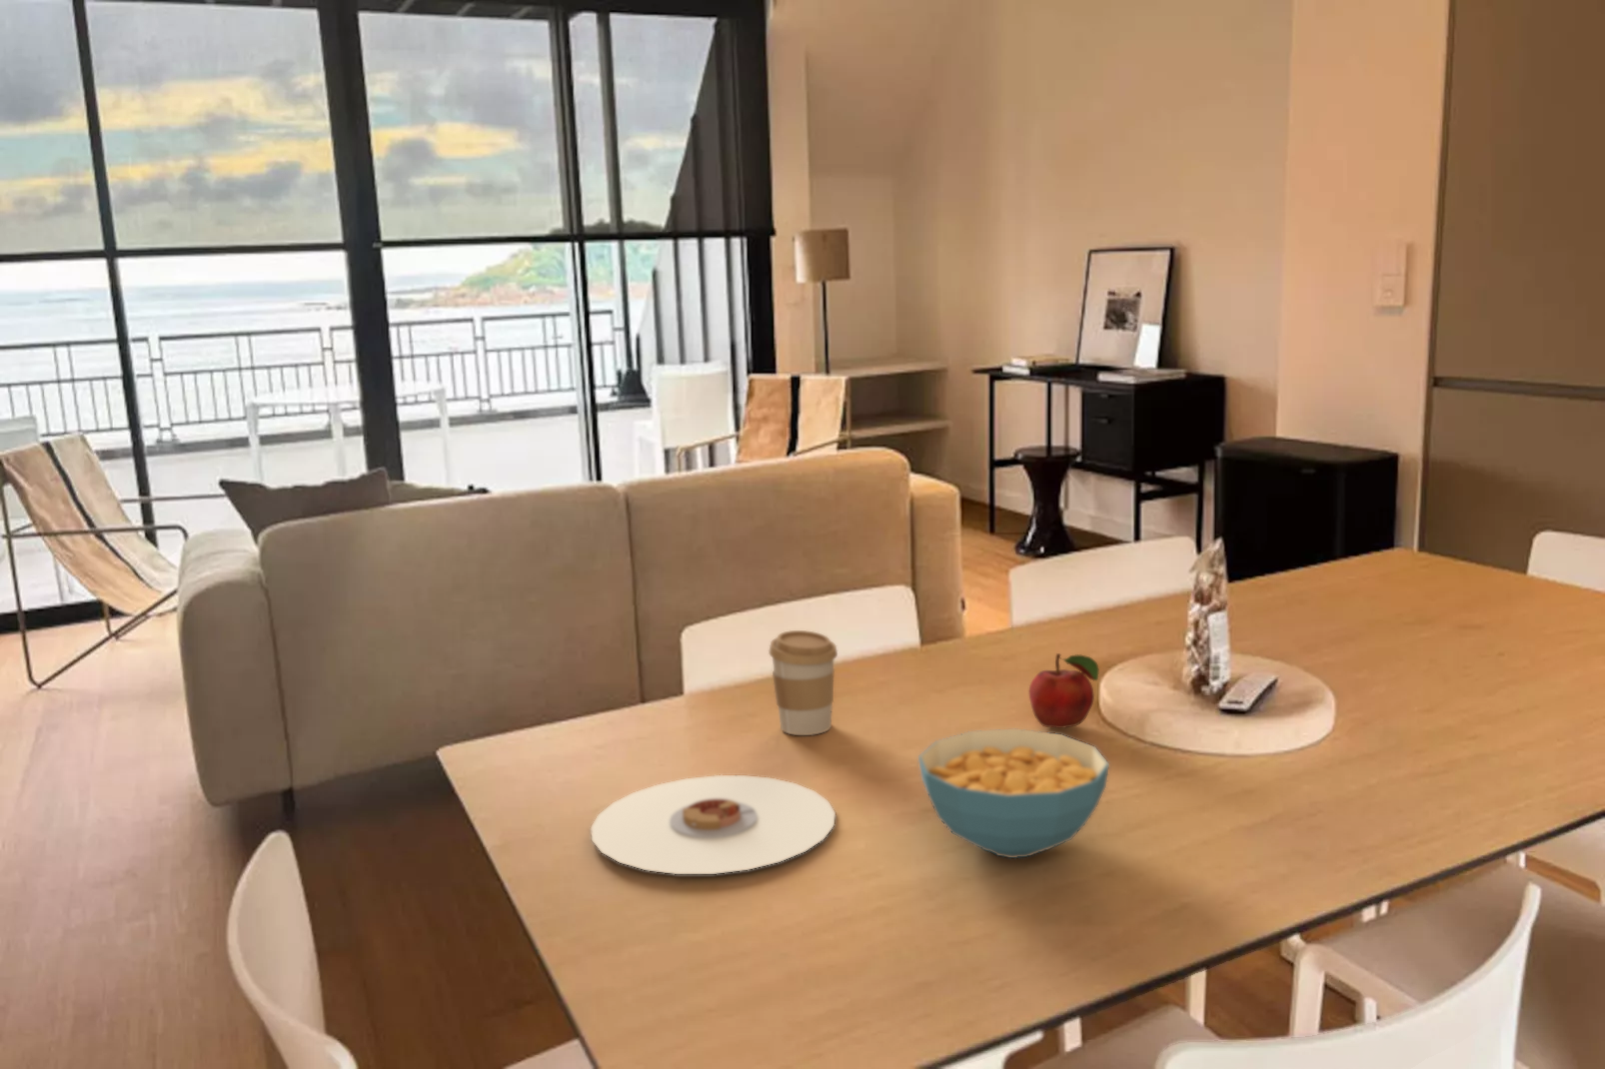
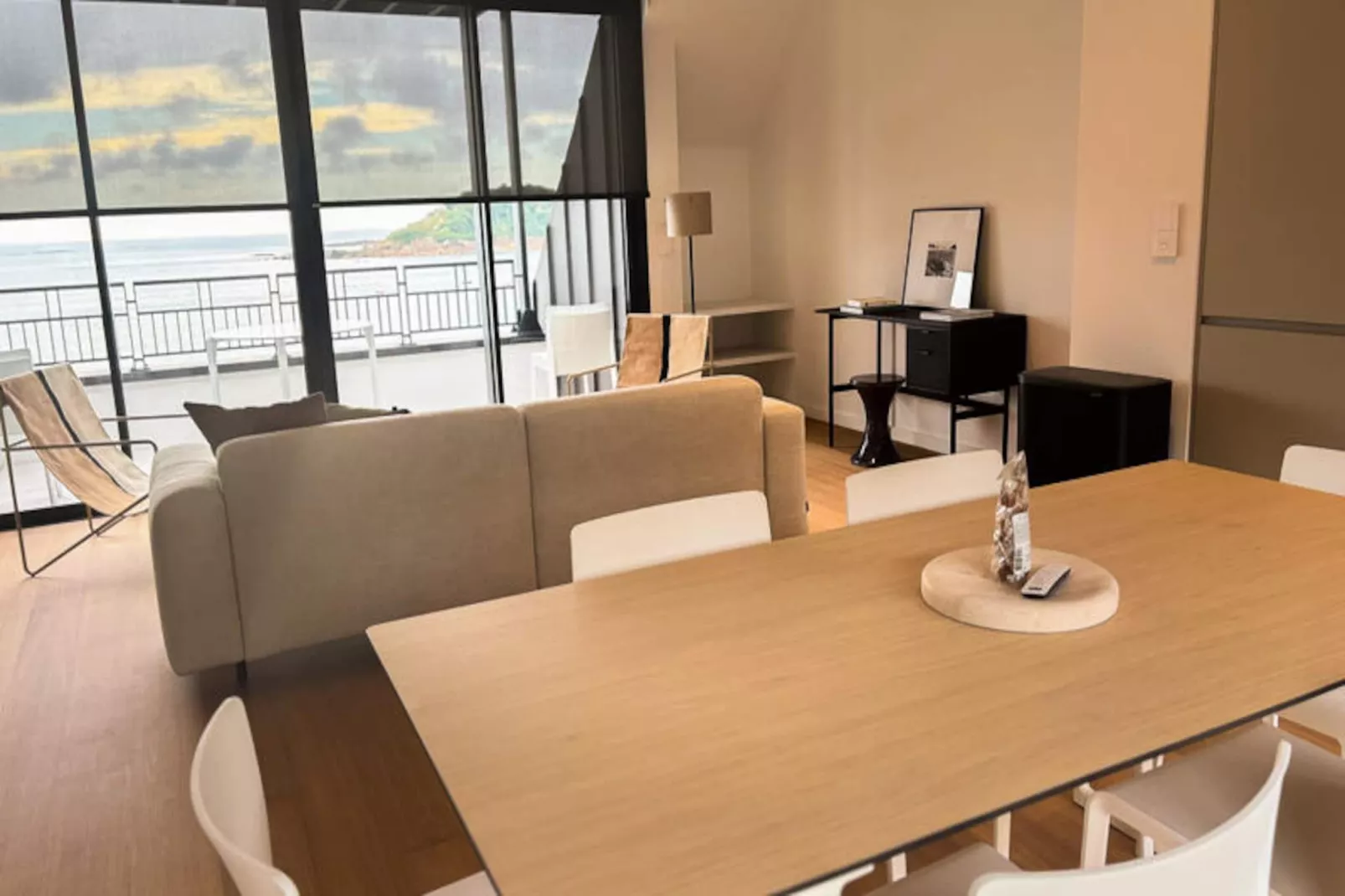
- coffee cup (803, 681)
- plate (712, 812)
- fruit (1064, 691)
- cereal bowl (1012, 802)
